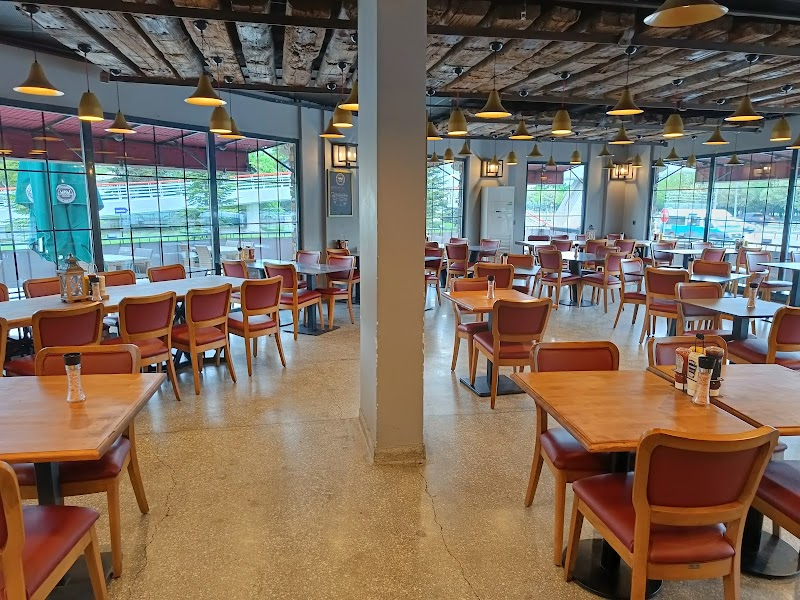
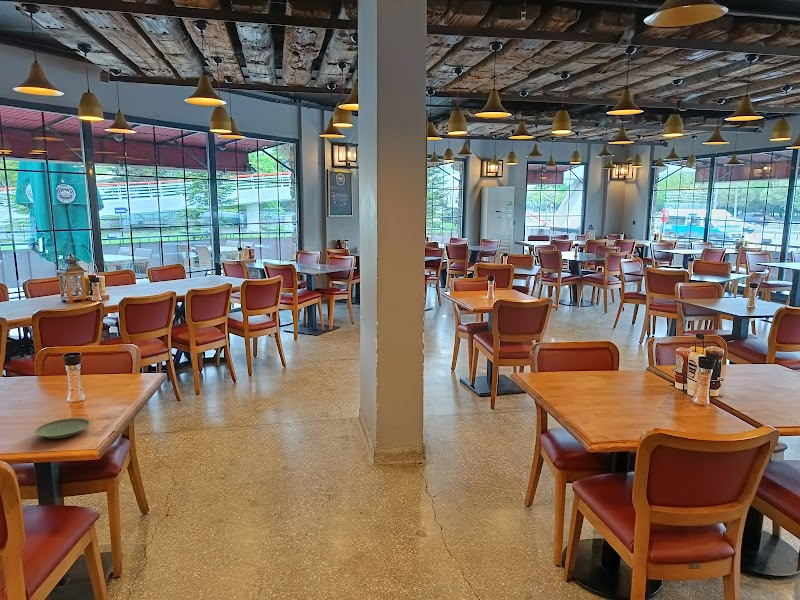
+ plate (63, 429)
